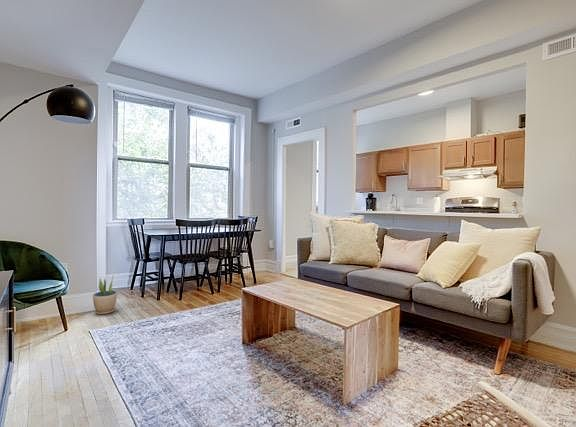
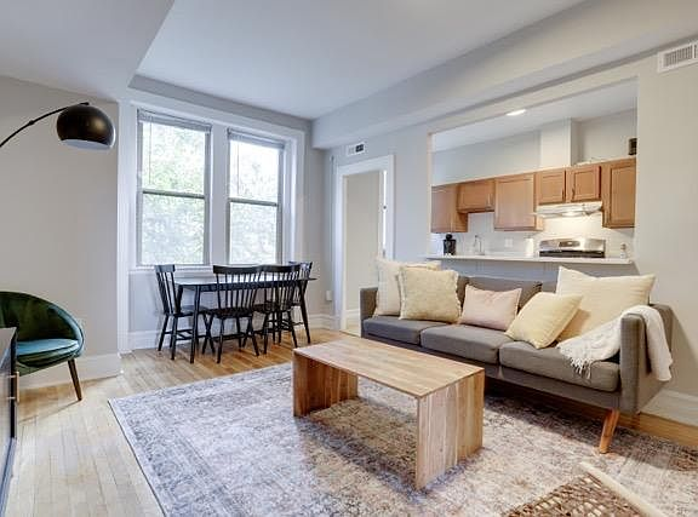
- potted plant (104, 292)
